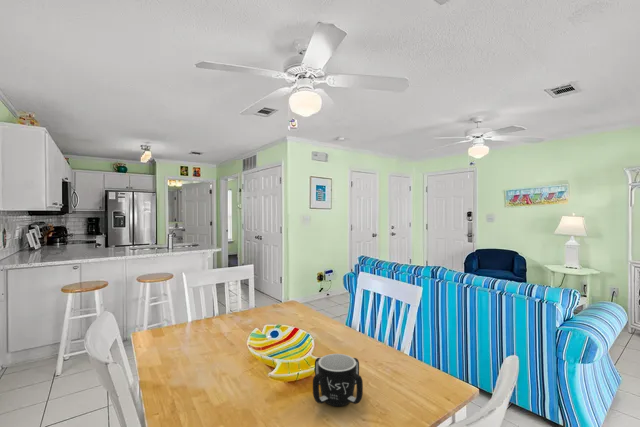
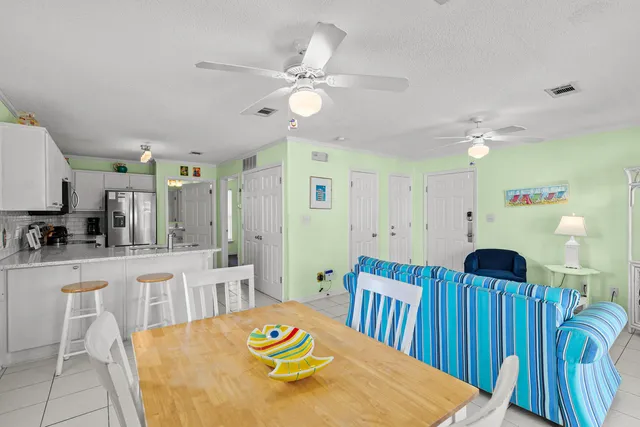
- mug (337, 380)
